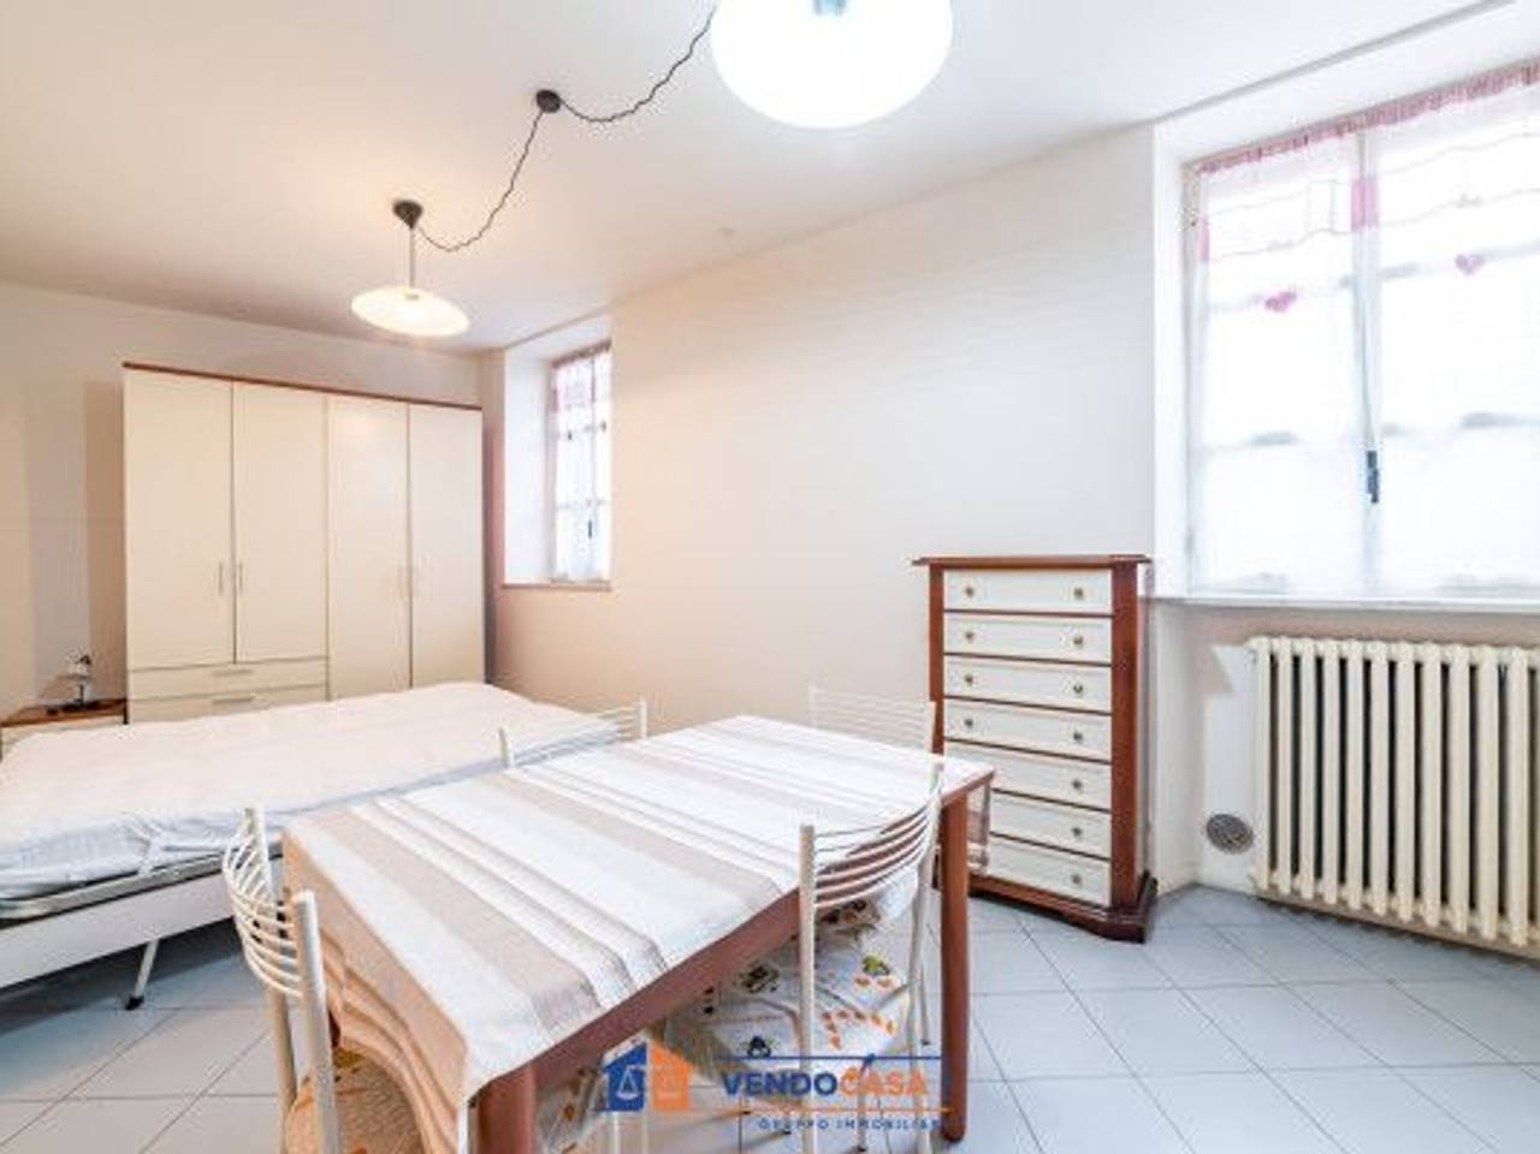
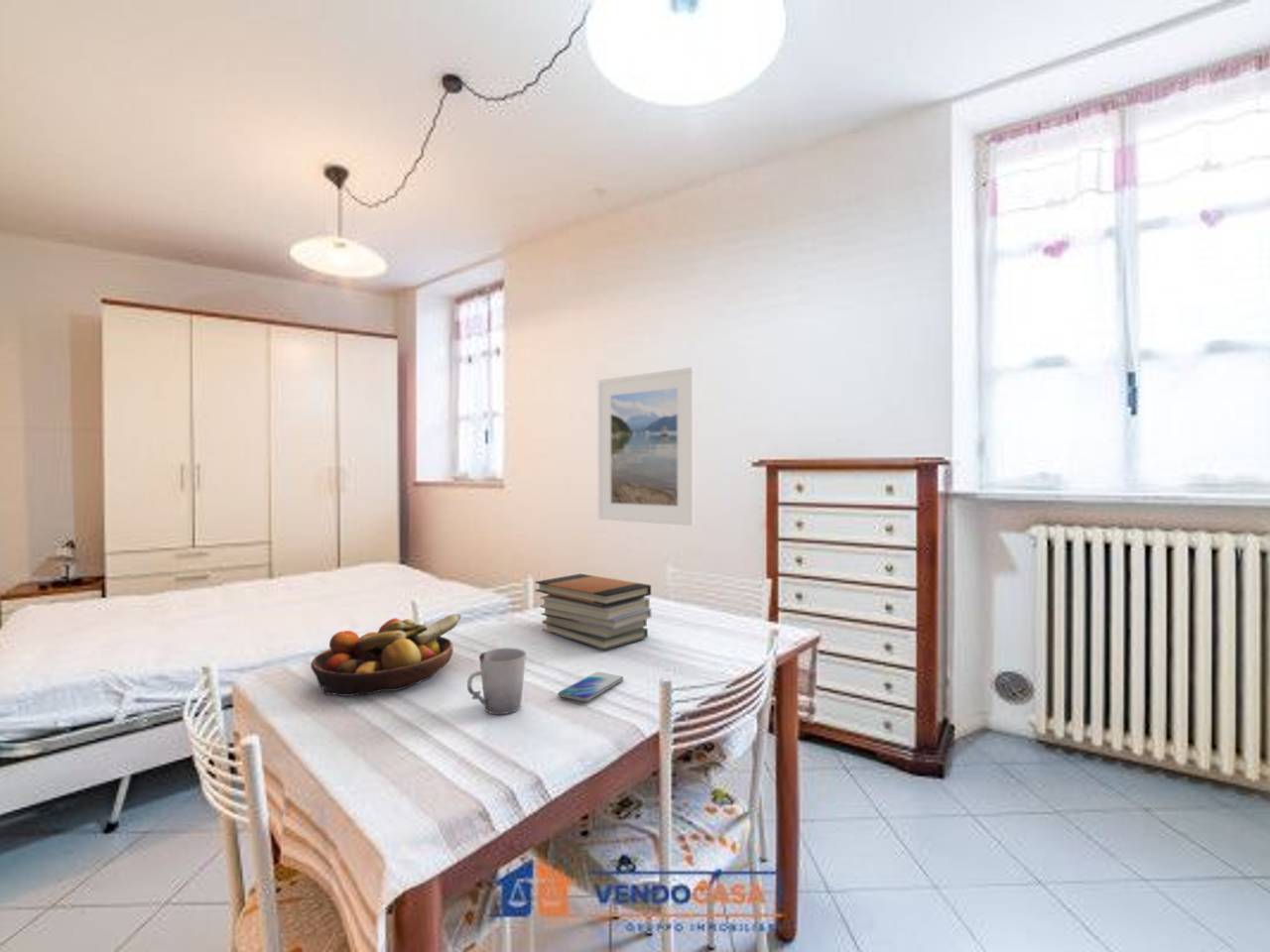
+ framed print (643, 448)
+ fruit bowl (386, 646)
+ book stack (593, 609)
+ smartphone (591, 685)
+ cup (495, 683)
